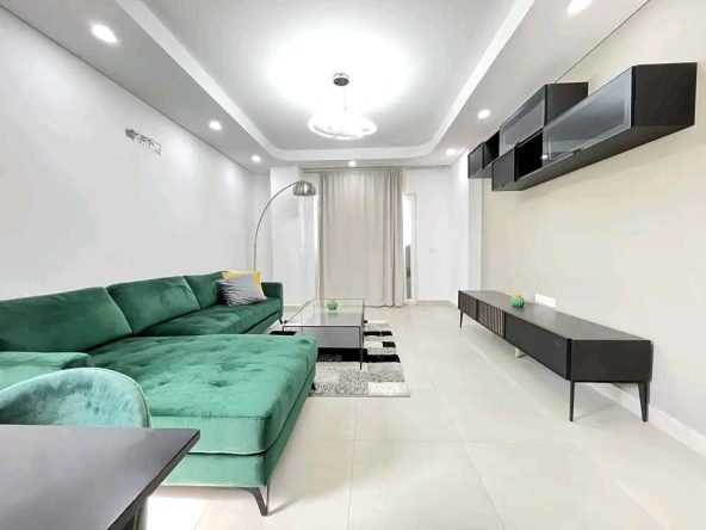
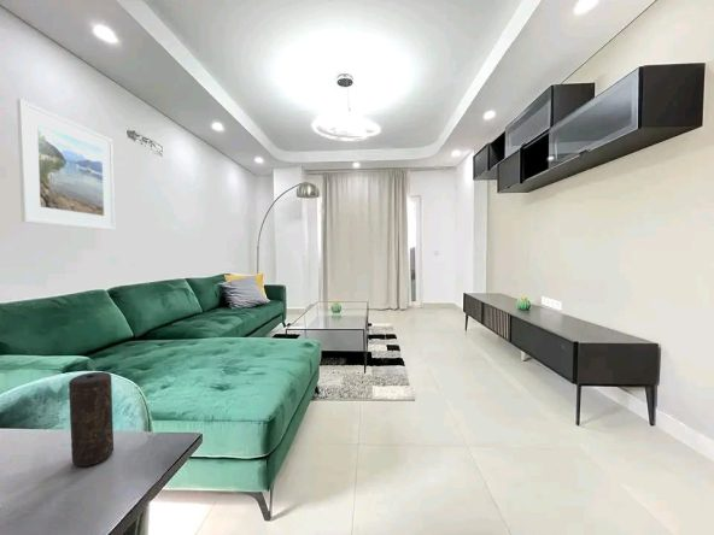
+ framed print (74, 175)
+ candle (92, 417)
